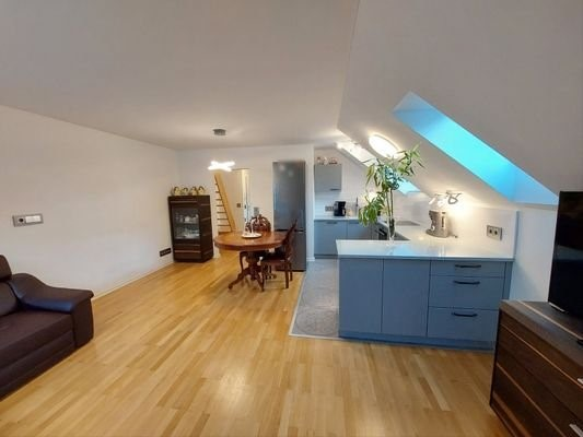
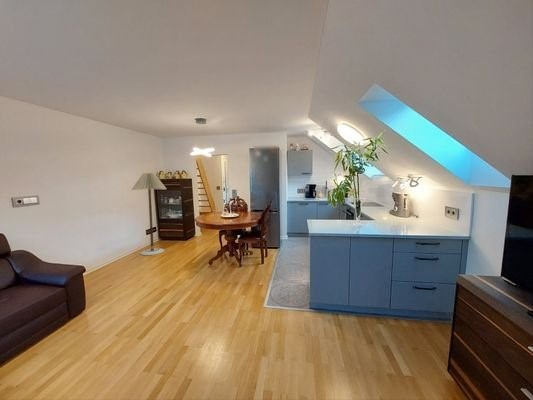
+ floor lamp (150, 212)
